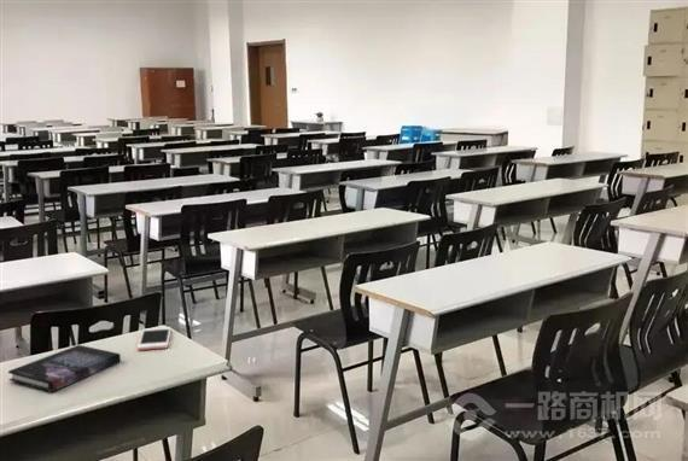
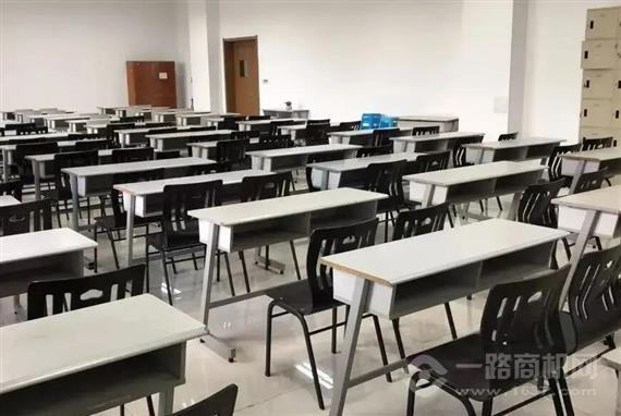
- book (66, 366)
- cell phone (154, 338)
